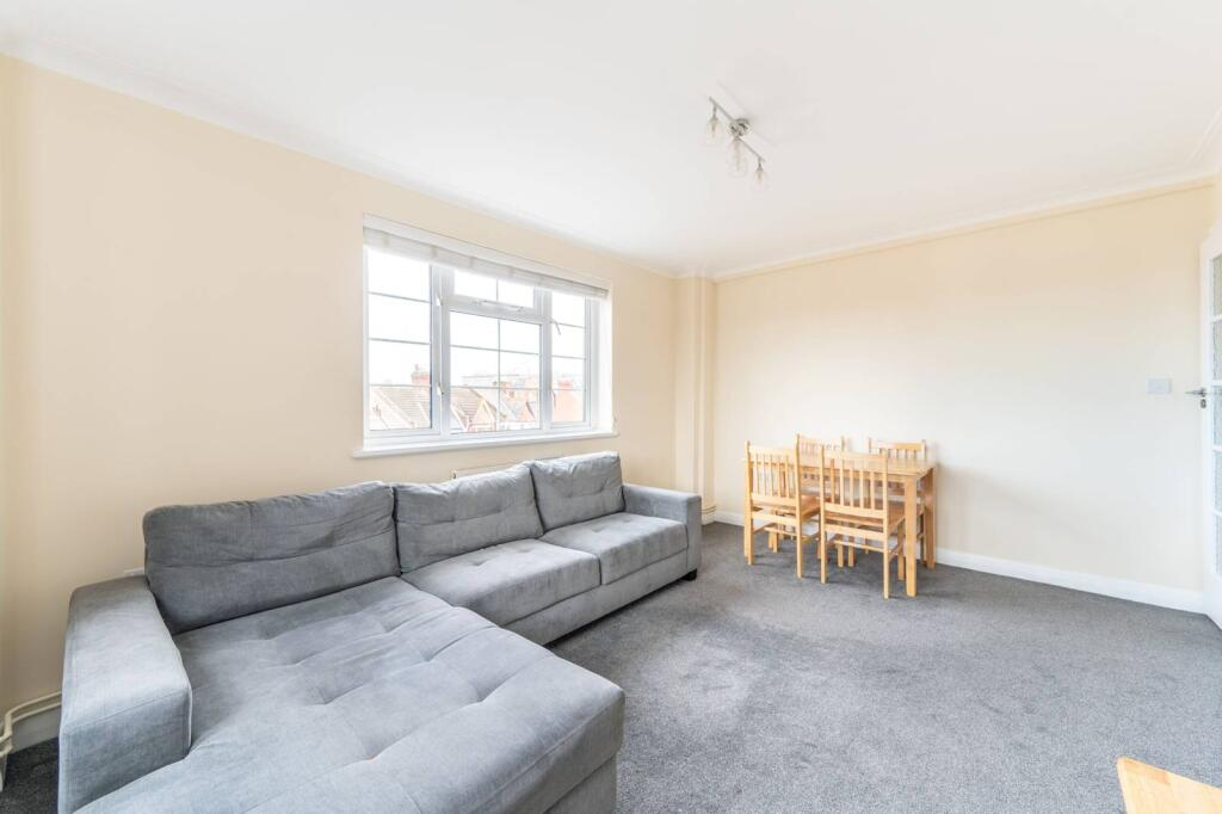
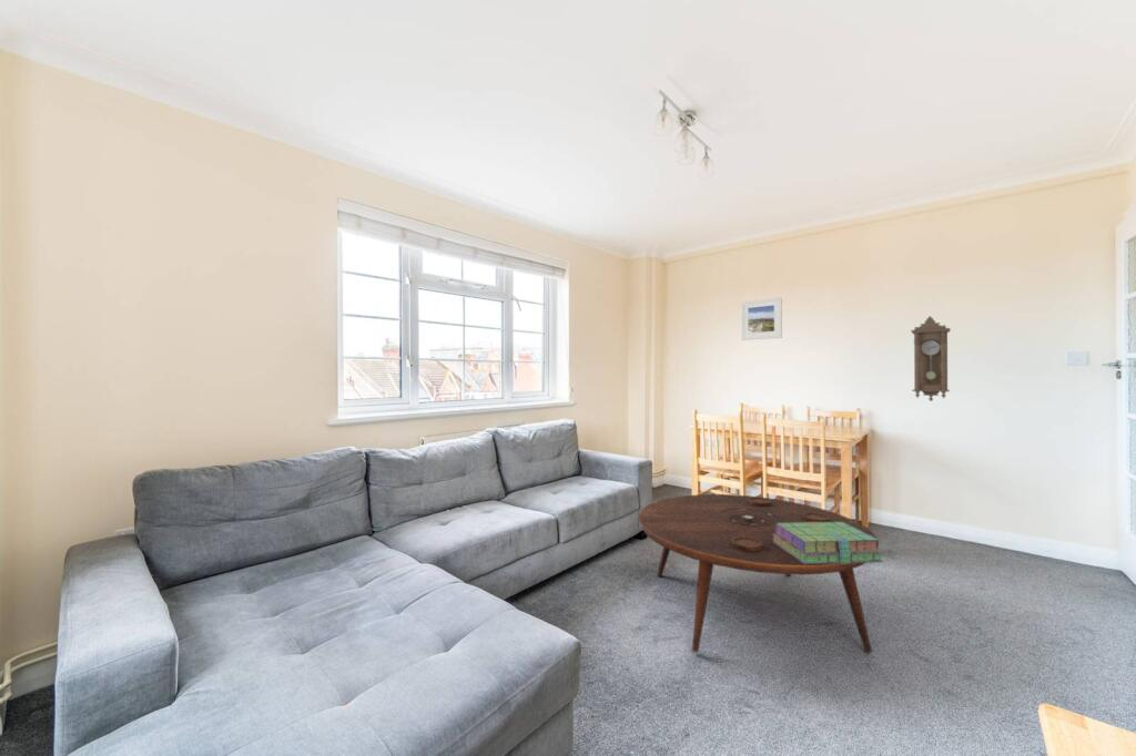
+ stack of books (824, 538)
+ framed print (761, 319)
+ pendulum clock (930, 359)
+ coffee table (748, 561)
